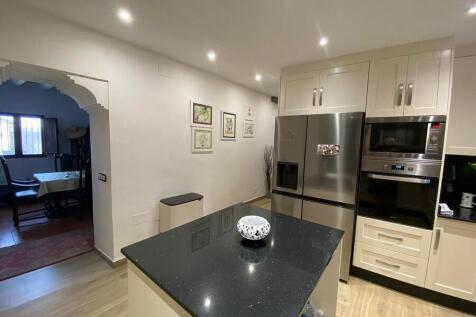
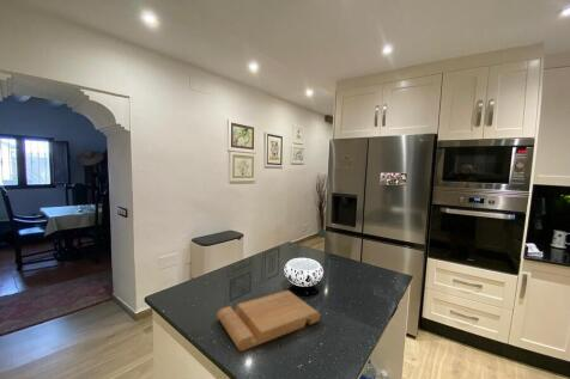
+ cutting board (268, 314)
